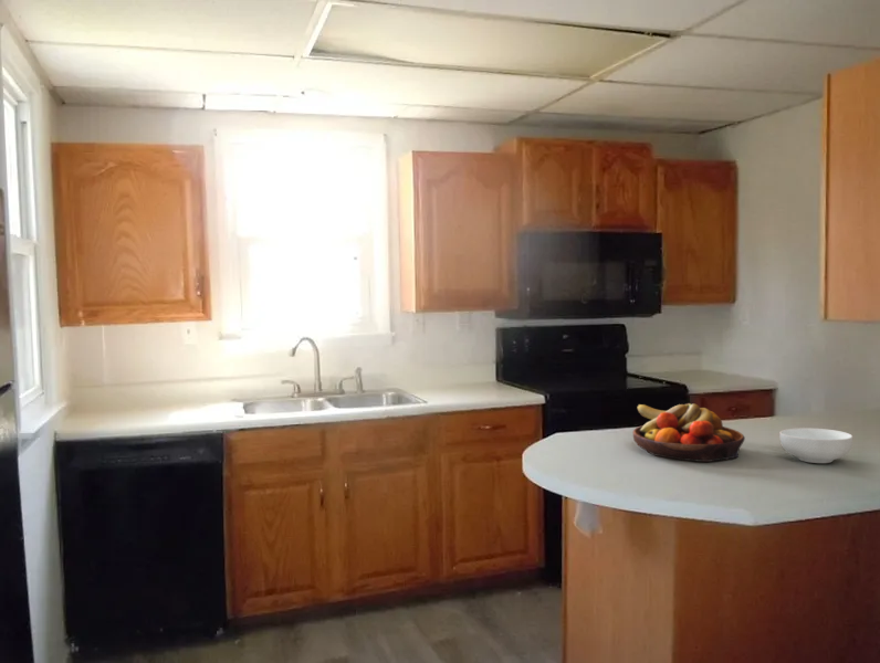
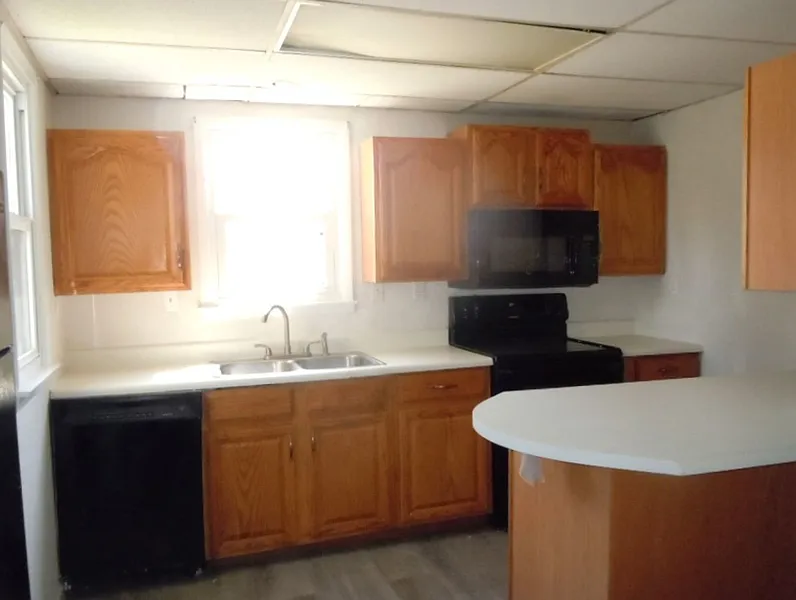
- fruit bowl (685, 428)
- cereal bowl (815, 446)
